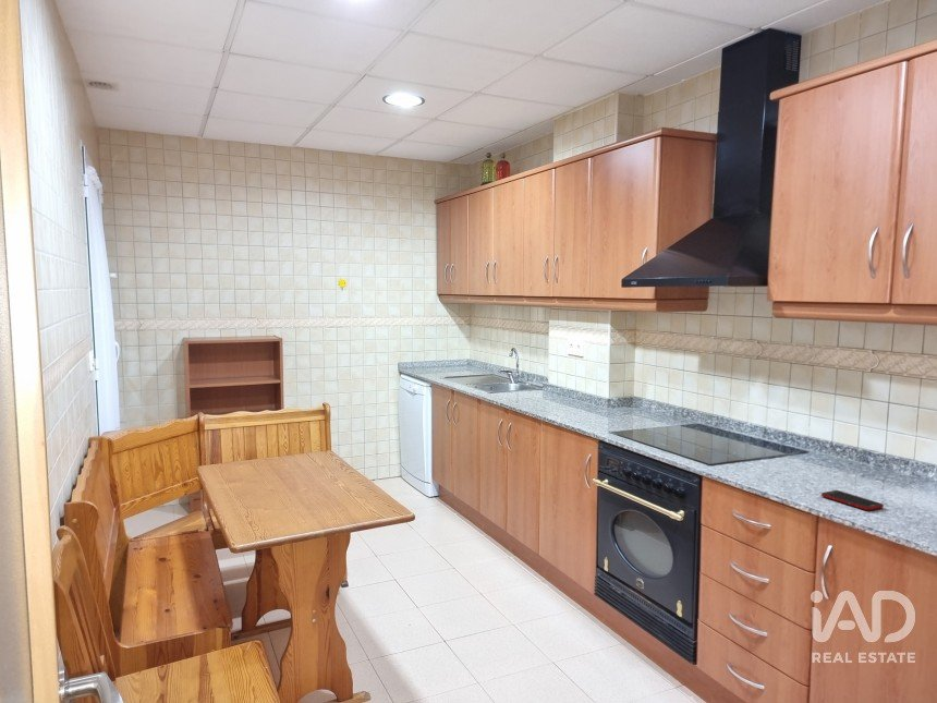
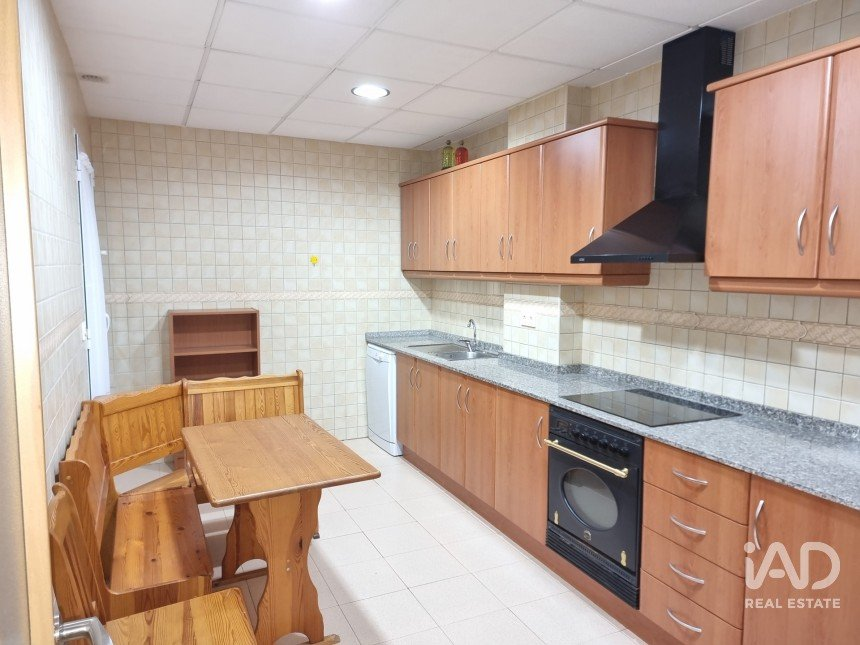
- cell phone (851, 499)
